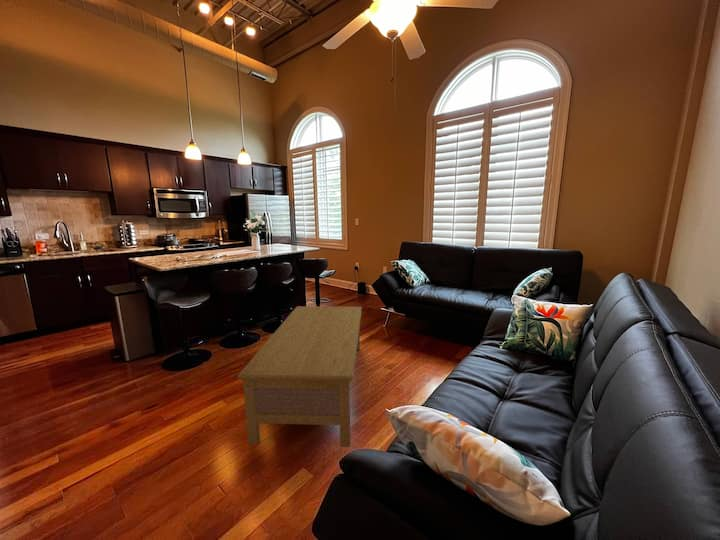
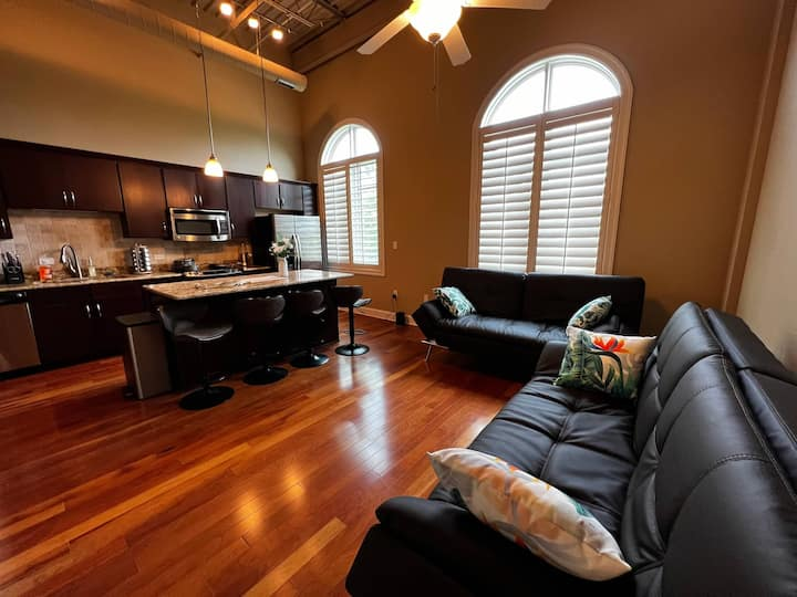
- coffee table (317, 358)
